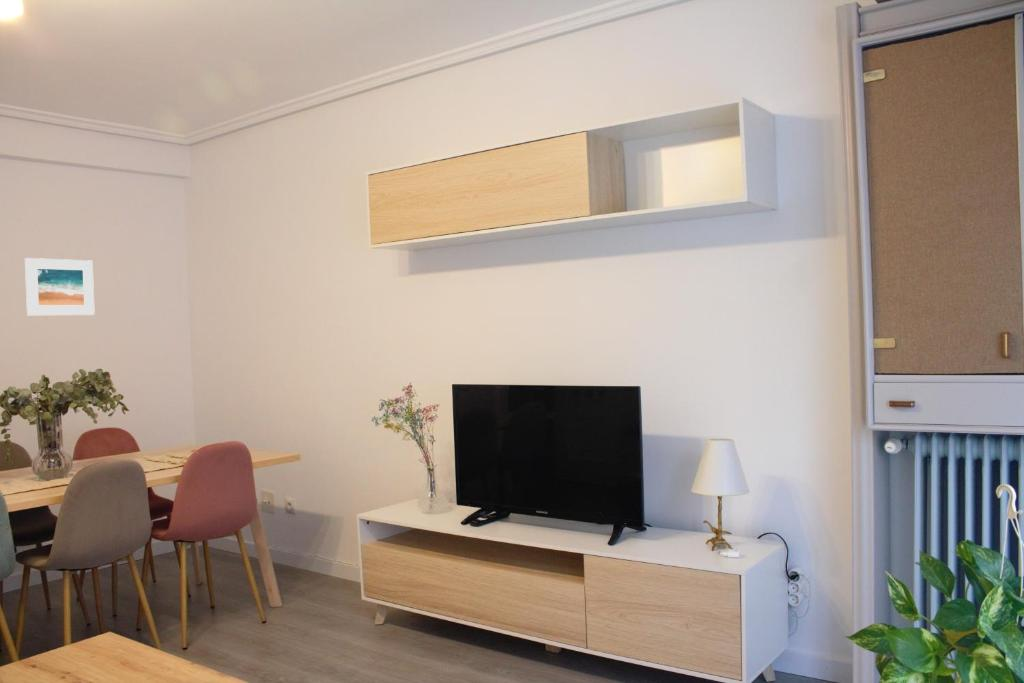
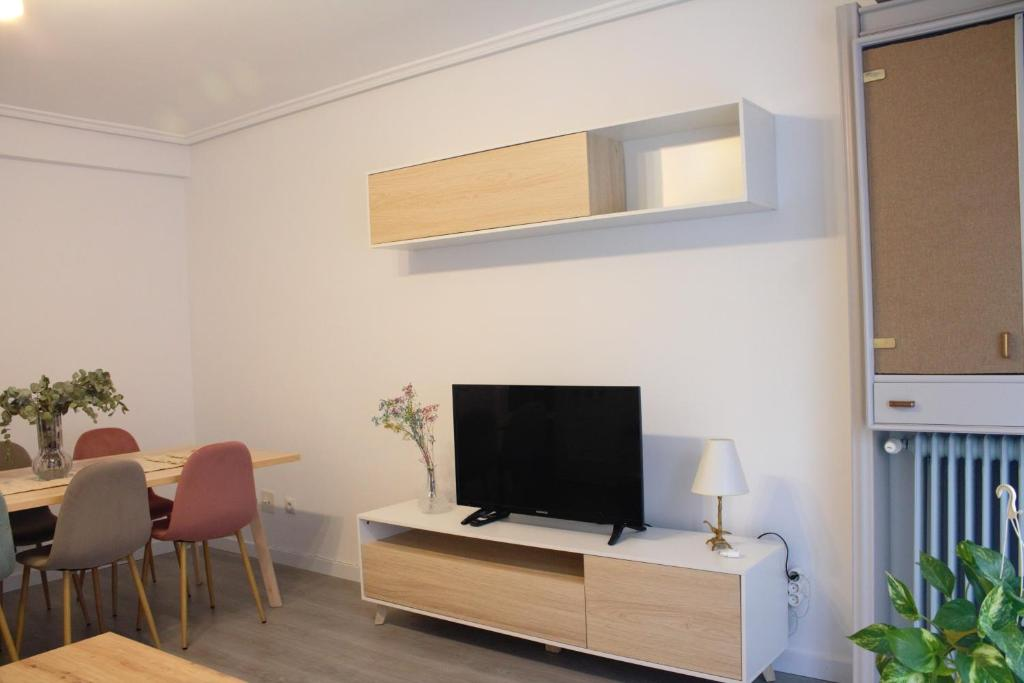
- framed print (60, 287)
